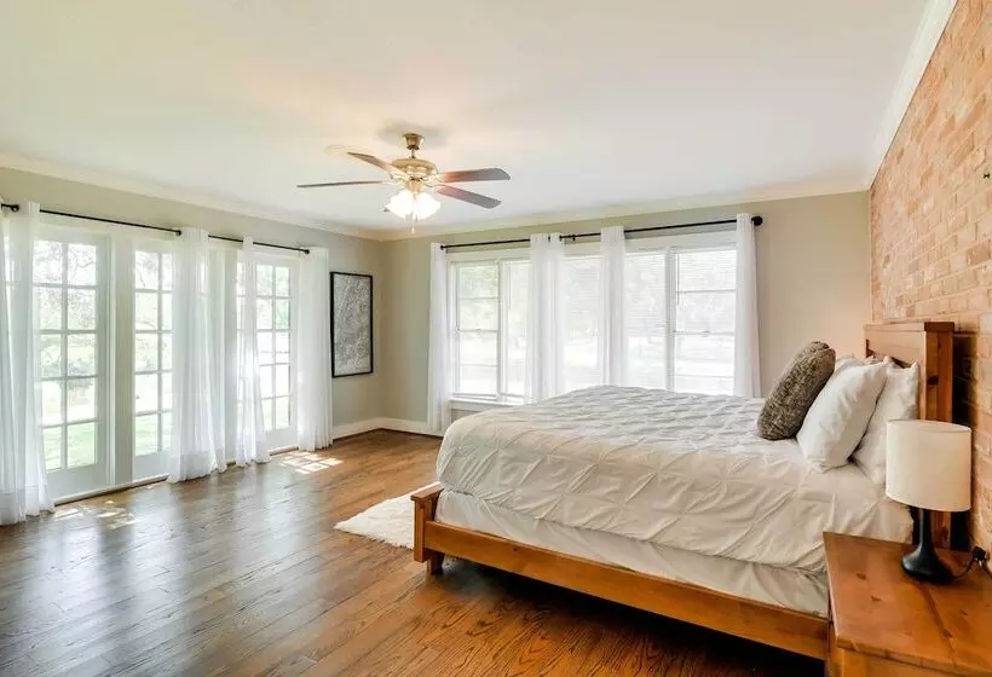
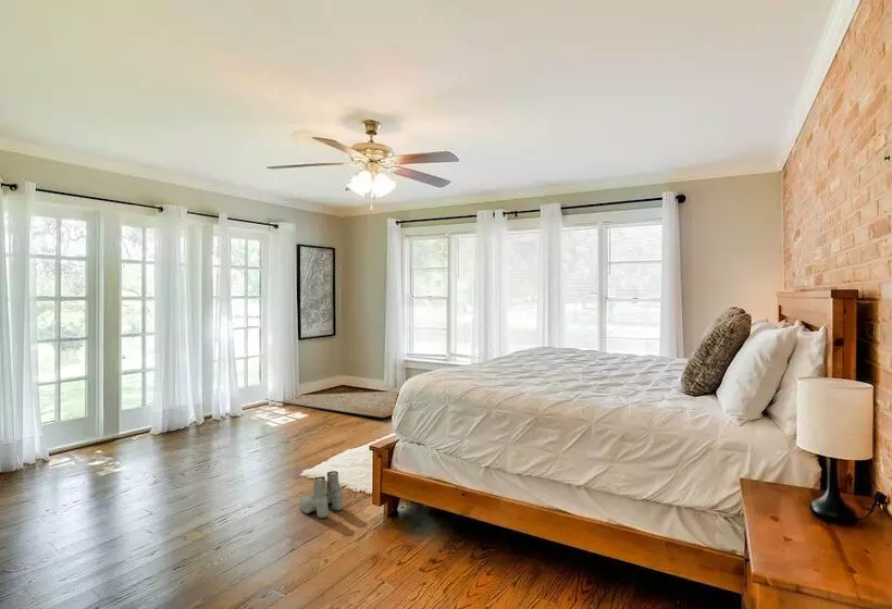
+ boots (321, 490)
+ rug (356, 398)
